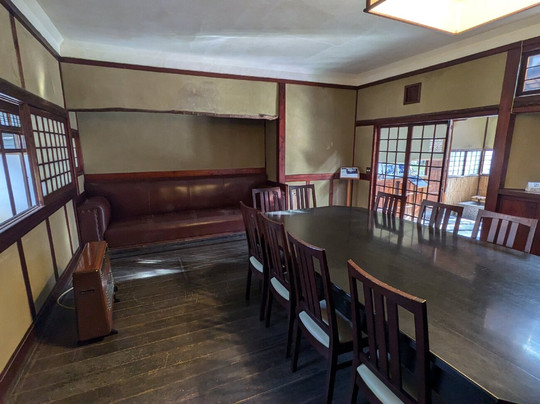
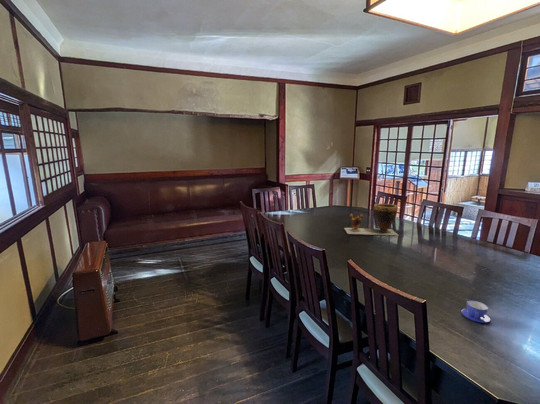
+ teacup (476, 311)
+ clay pot (375, 216)
